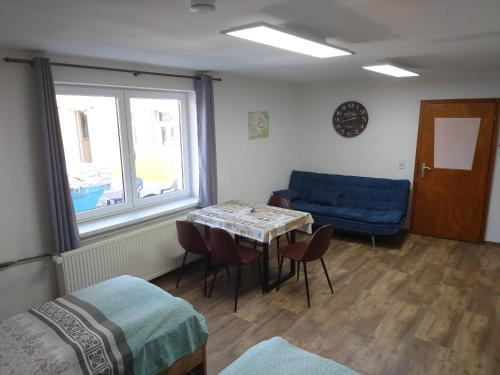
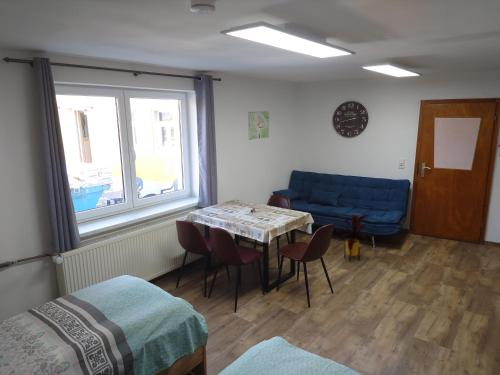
+ house plant (353, 236)
